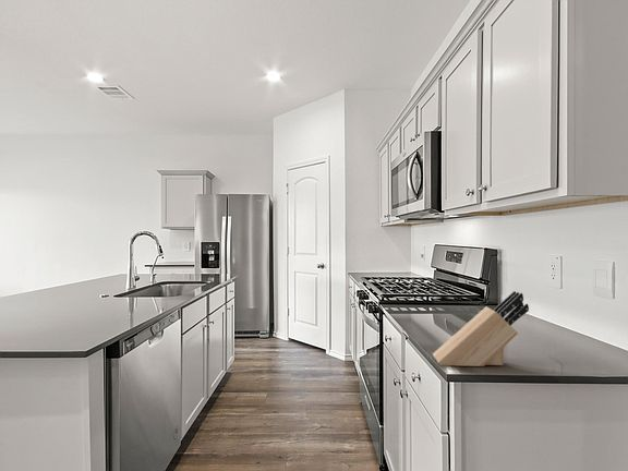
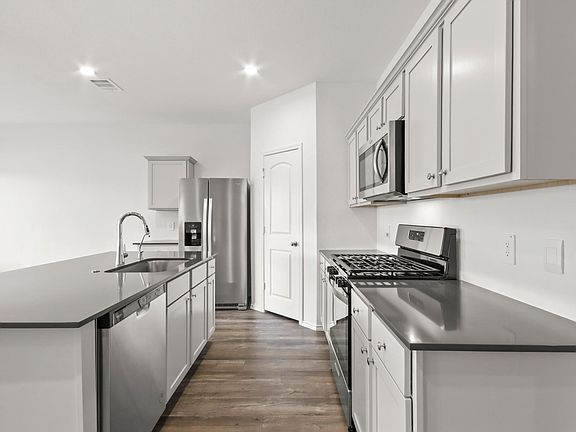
- knife block (480, 326)
